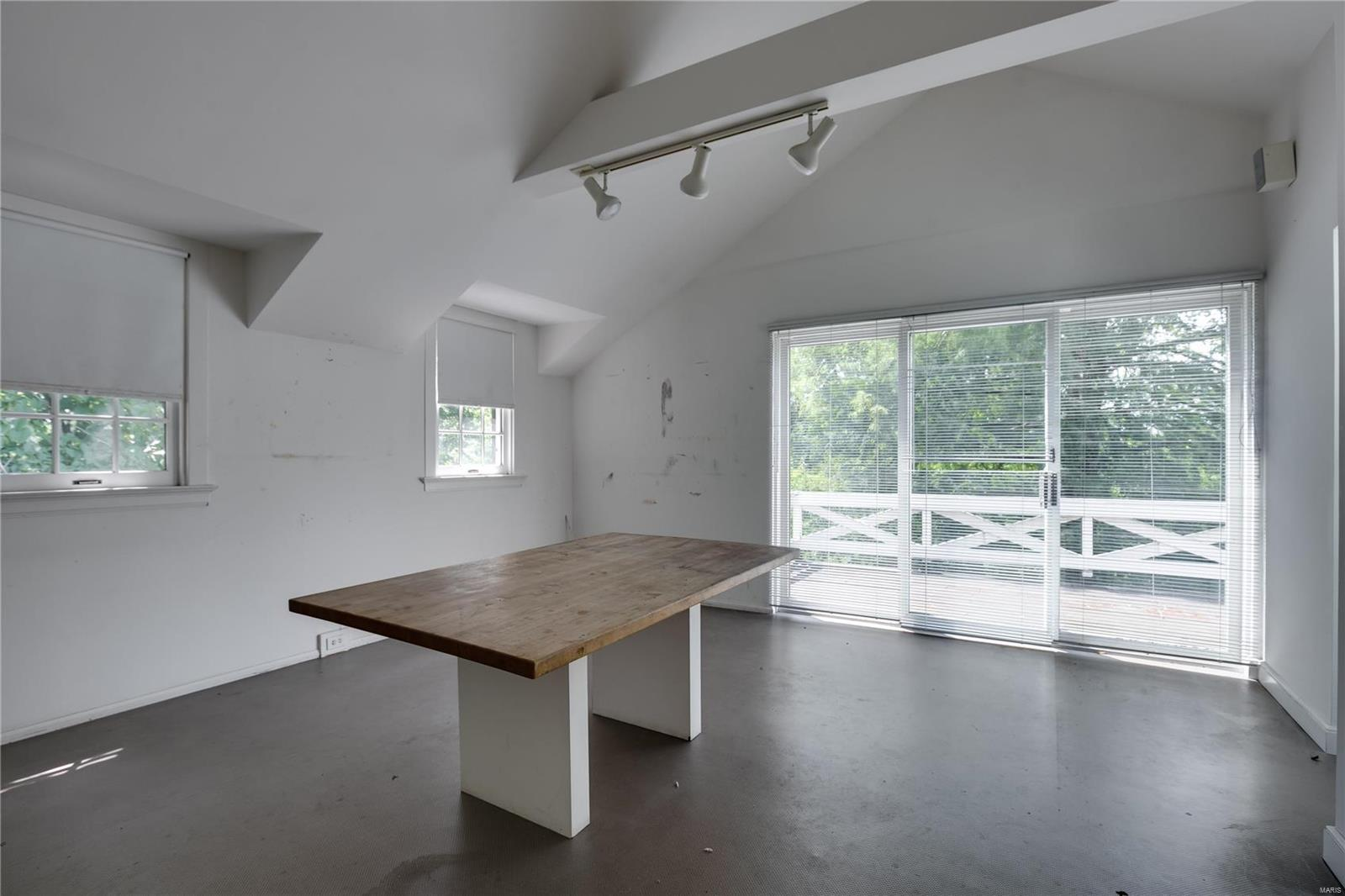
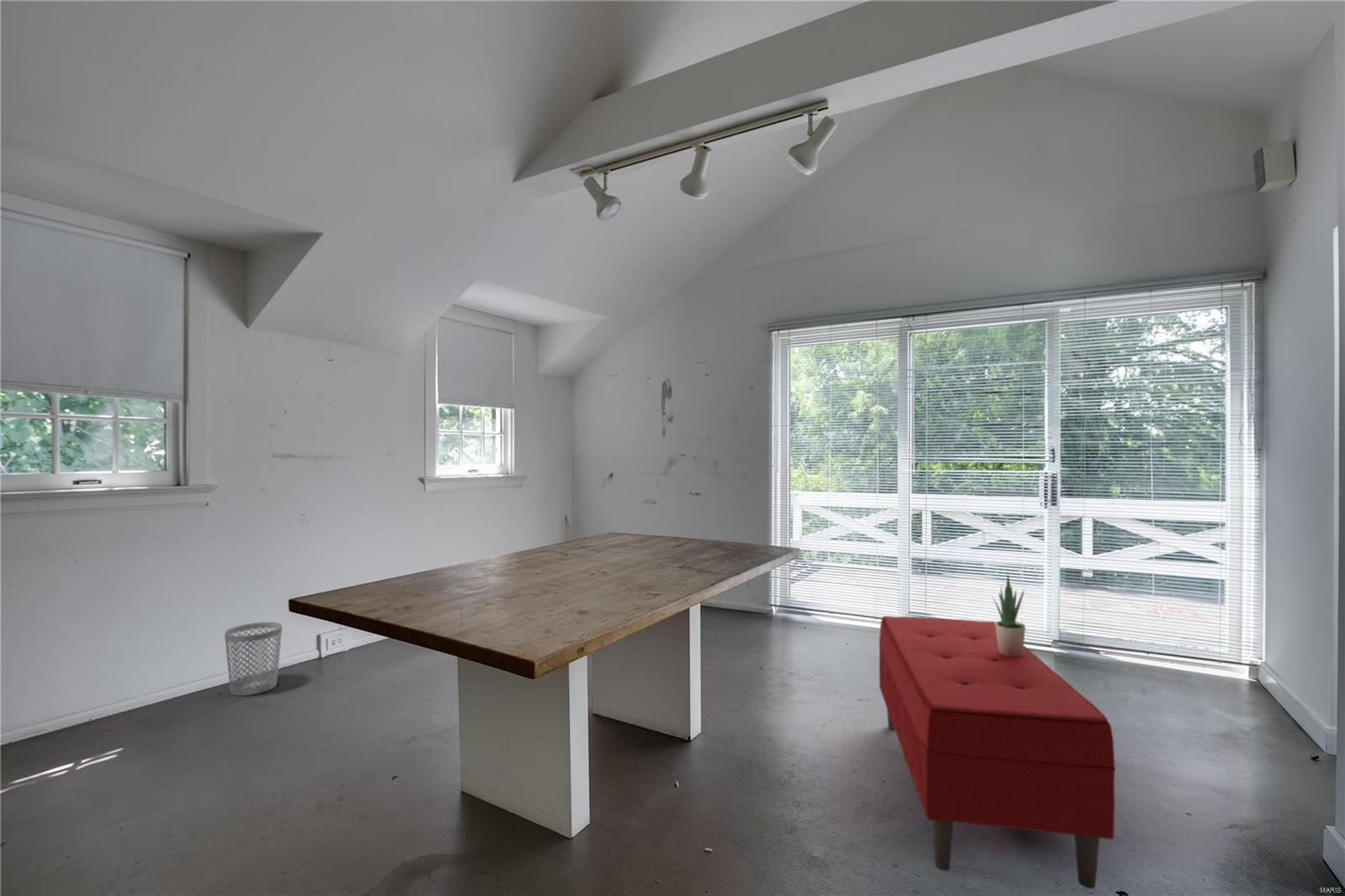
+ potted plant (1009, 614)
+ wastebasket (254, 658)
+ bench (968, 721)
